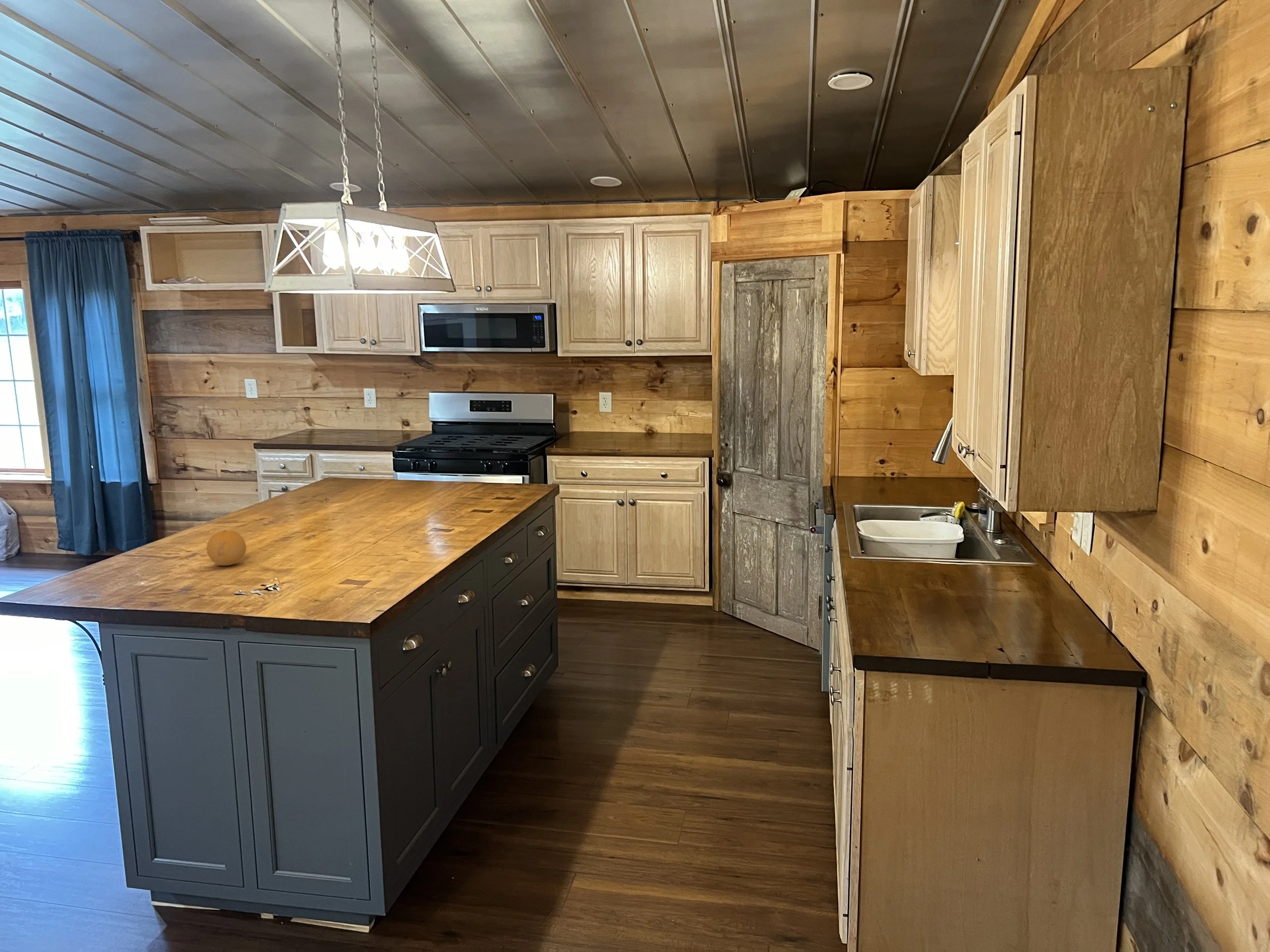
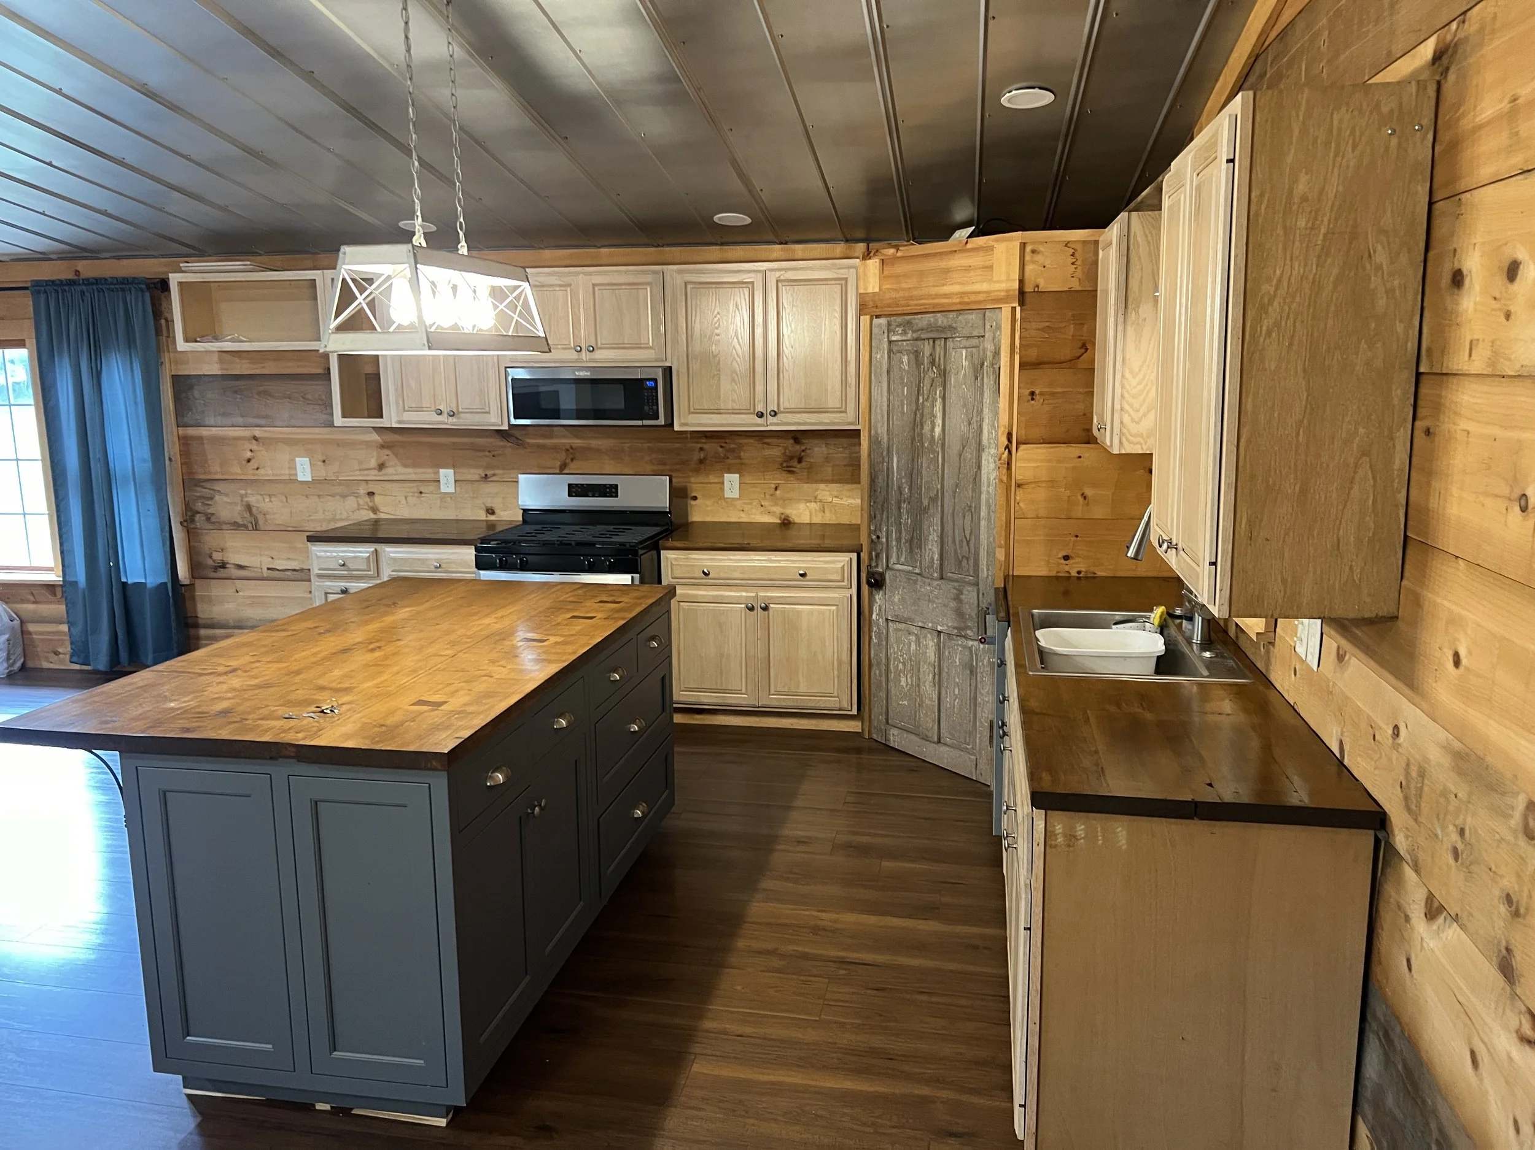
- fruit (227, 547)
